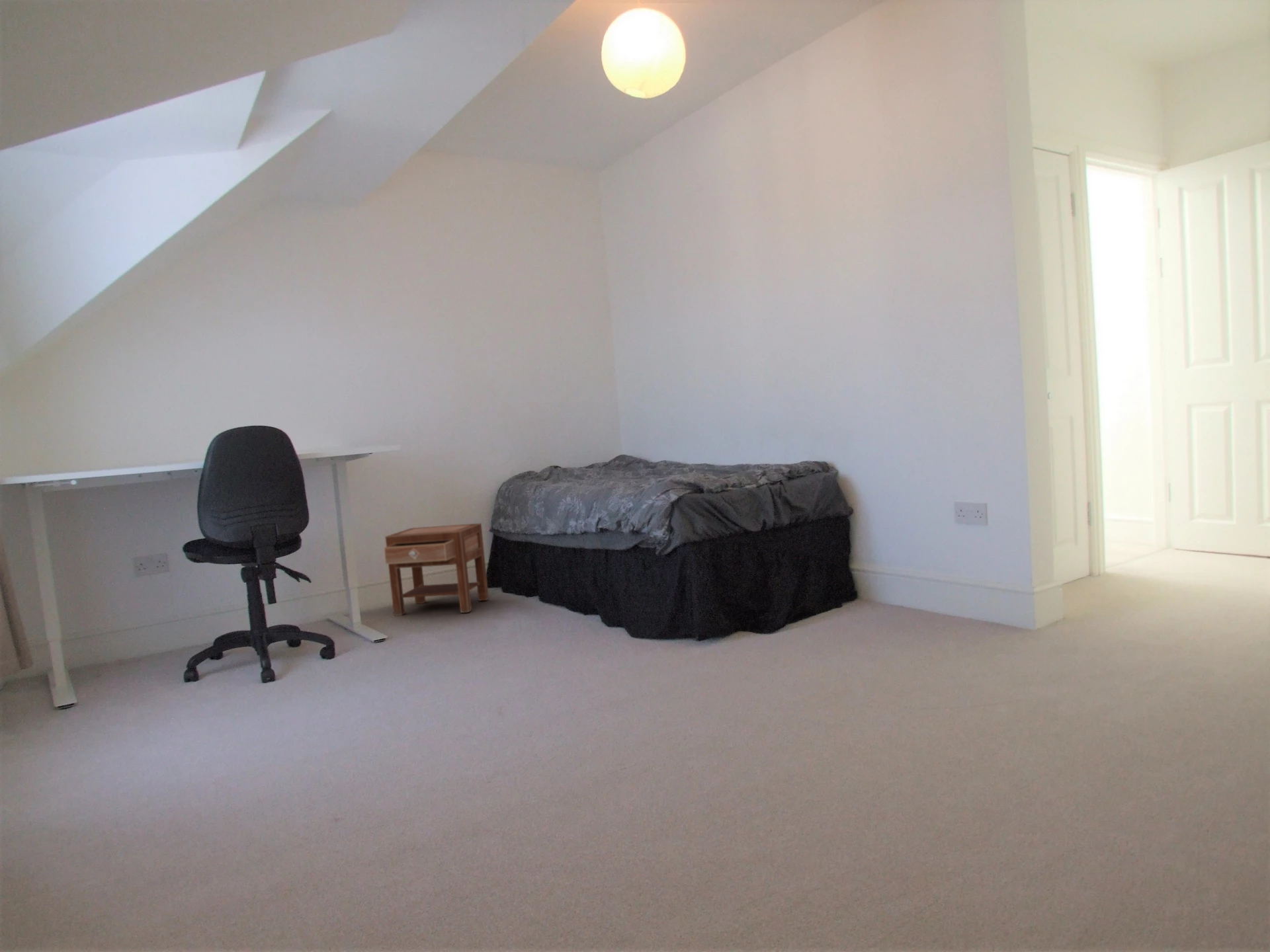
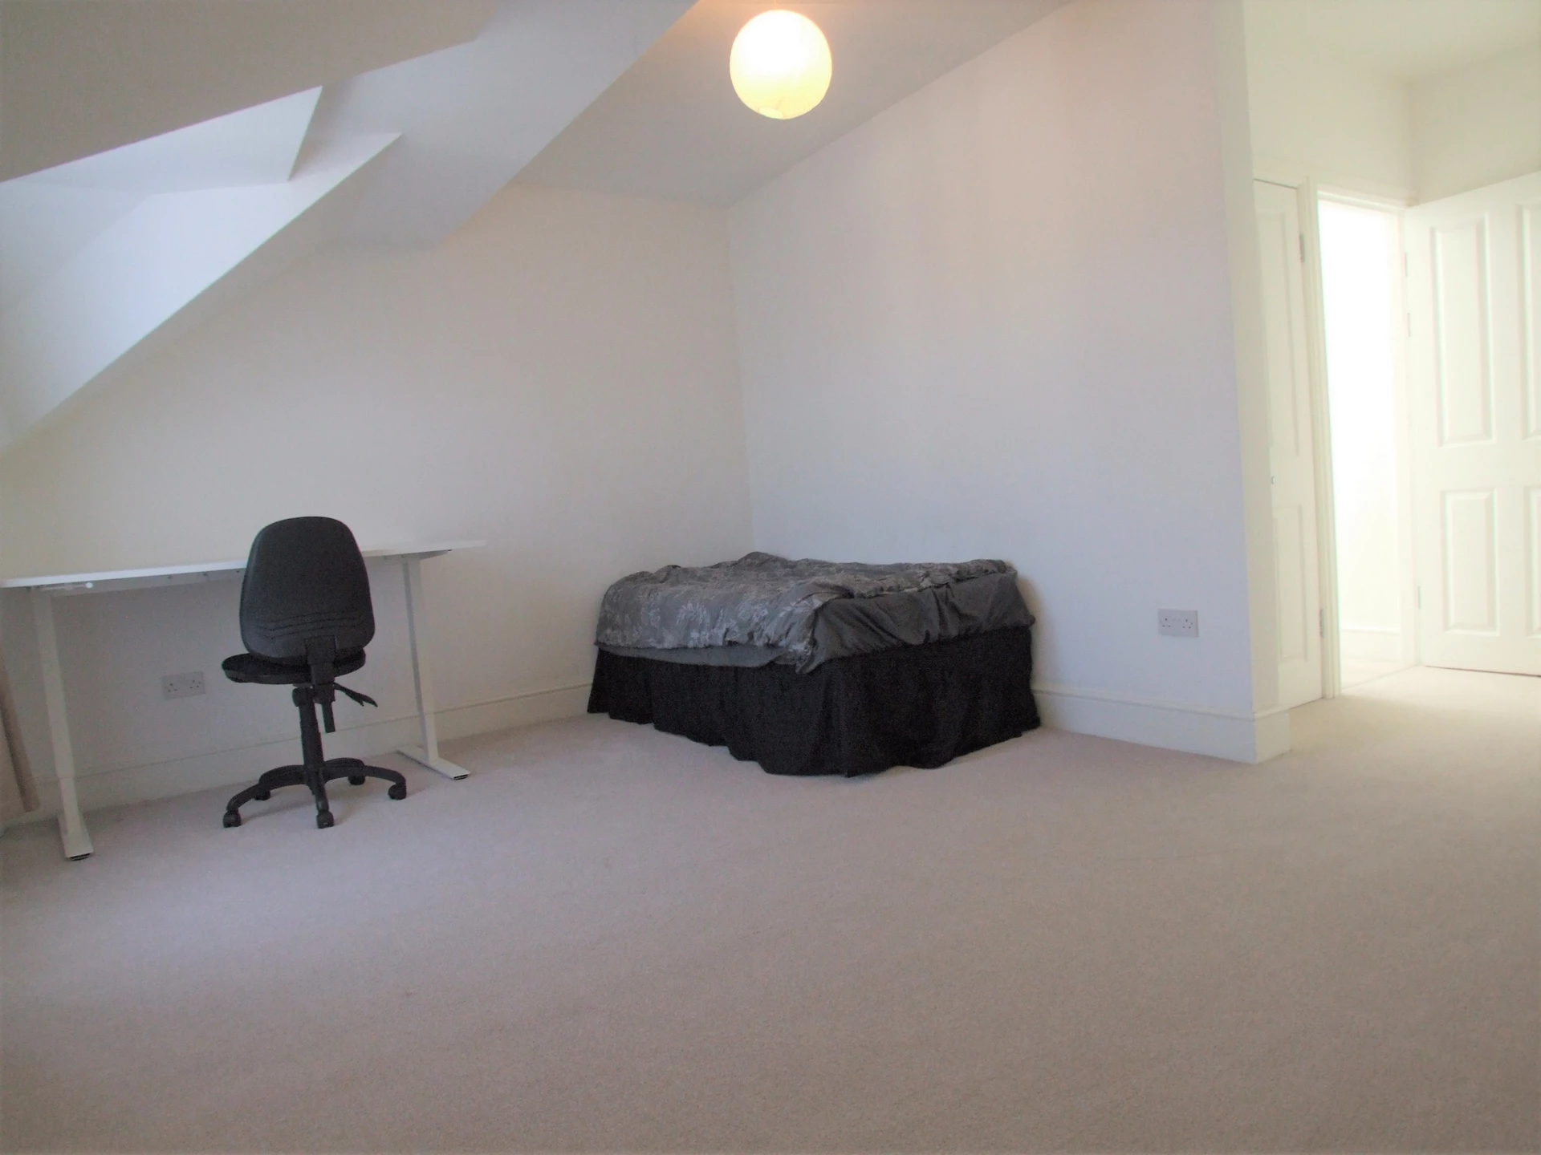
- nightstand (436, 565)
